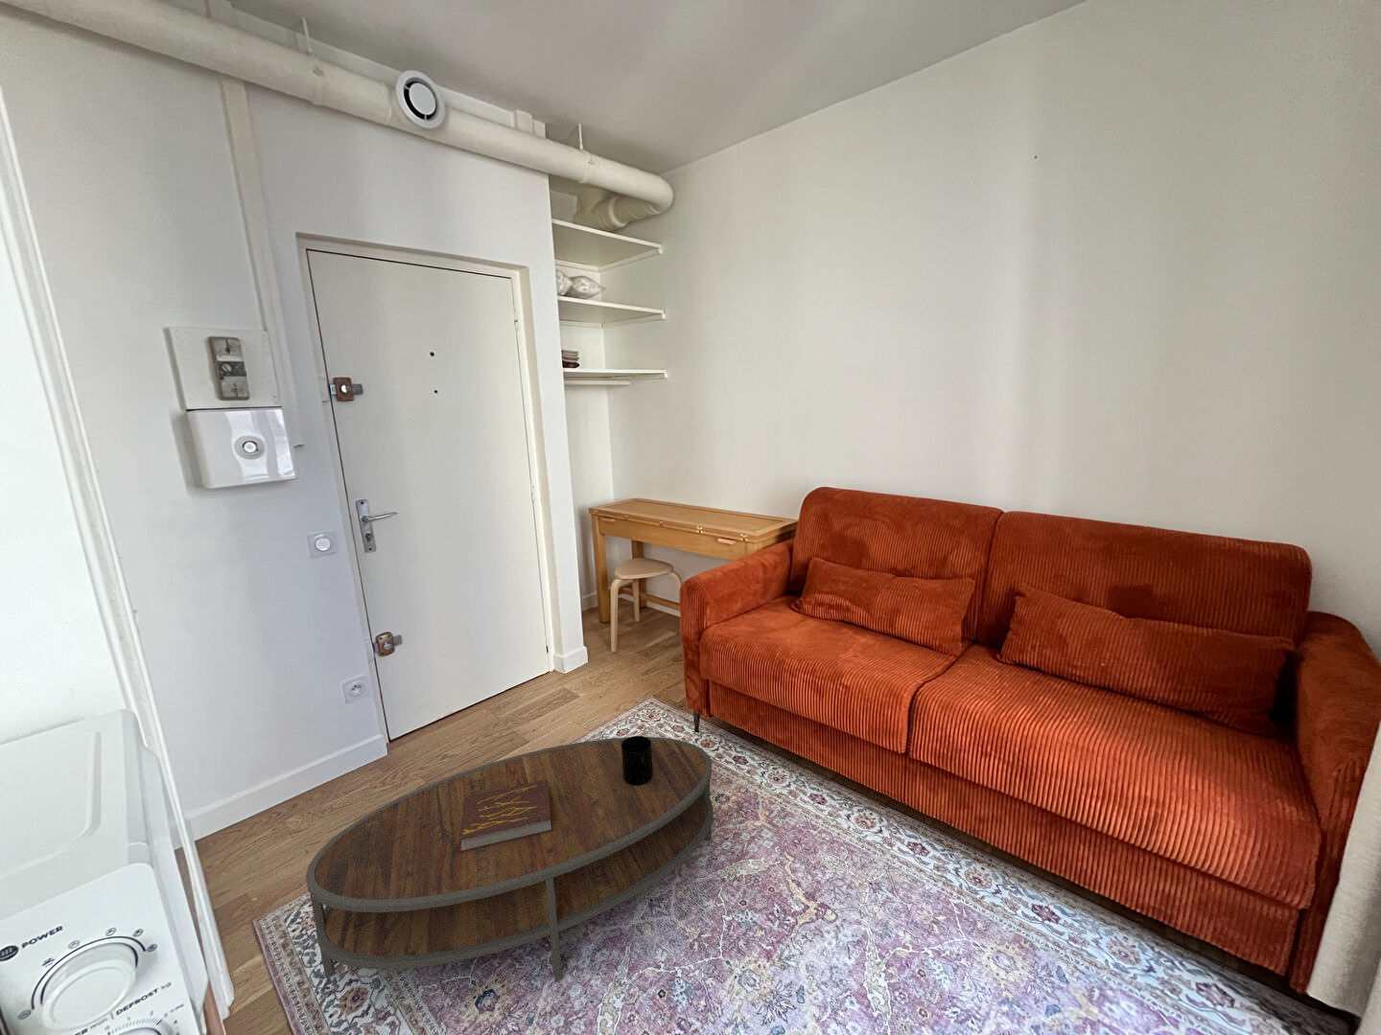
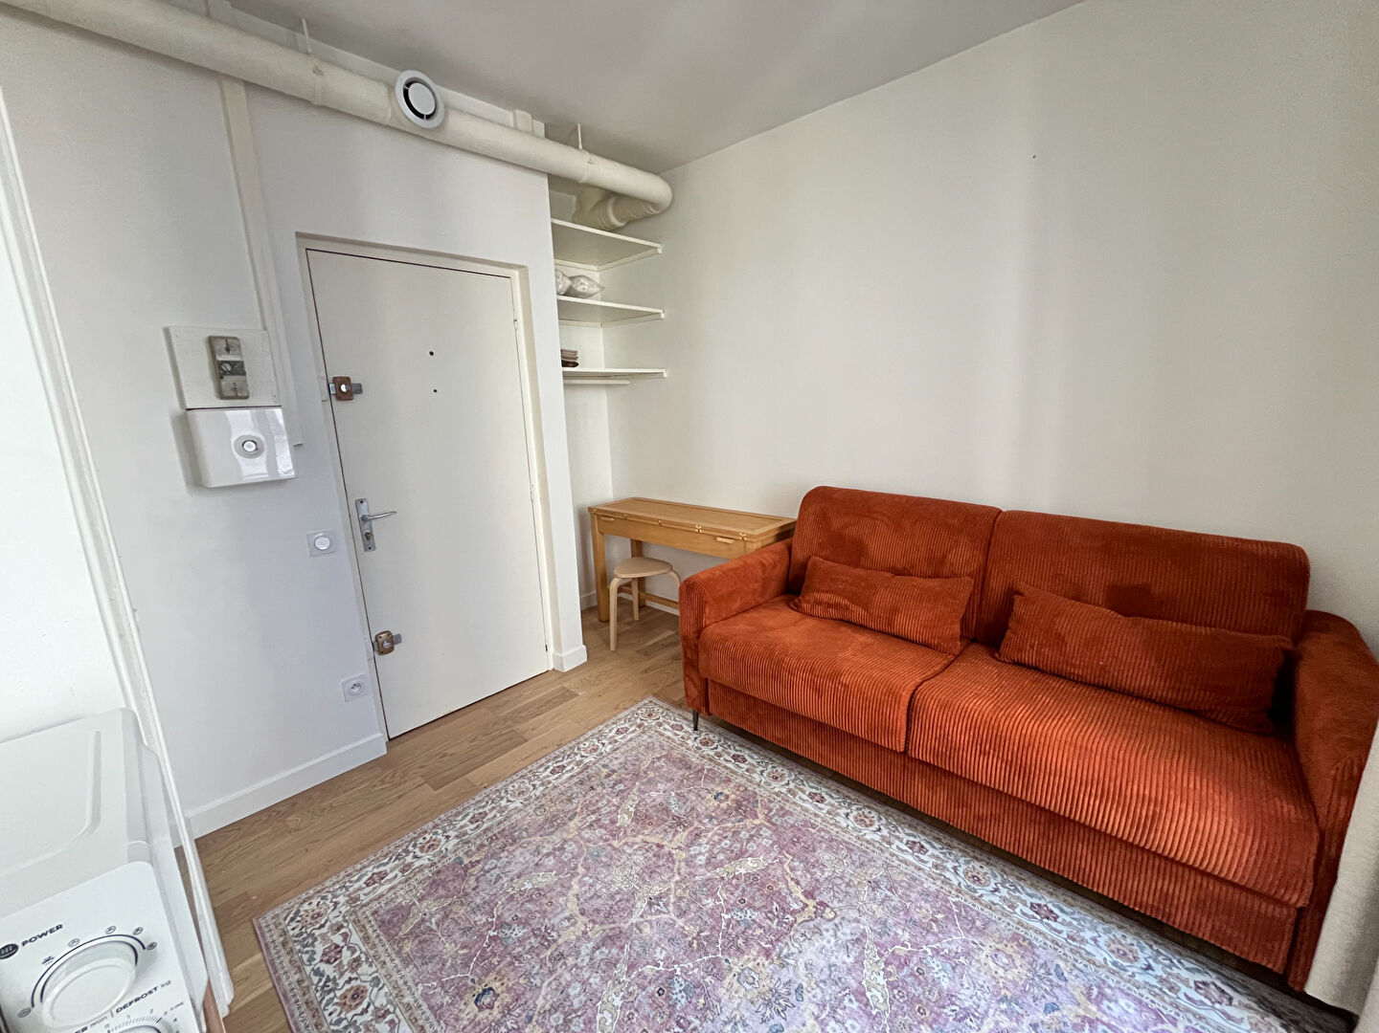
- coffee table (537, 852)
- book (507, 811)
- mug (637, 762)
